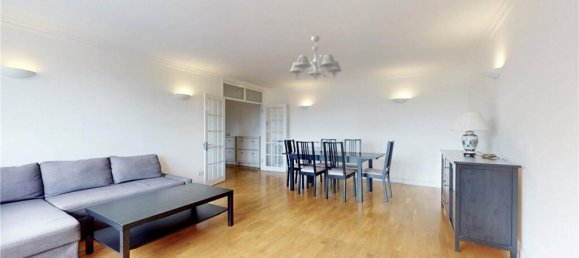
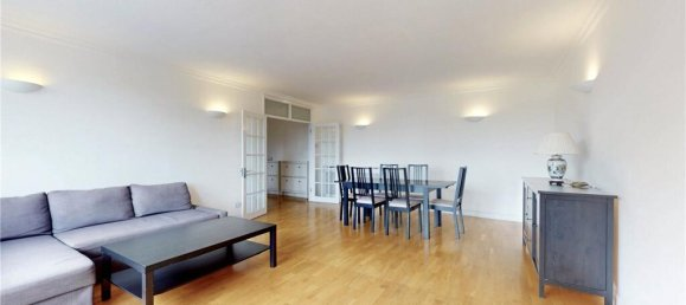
- chandelier (315, 58)
